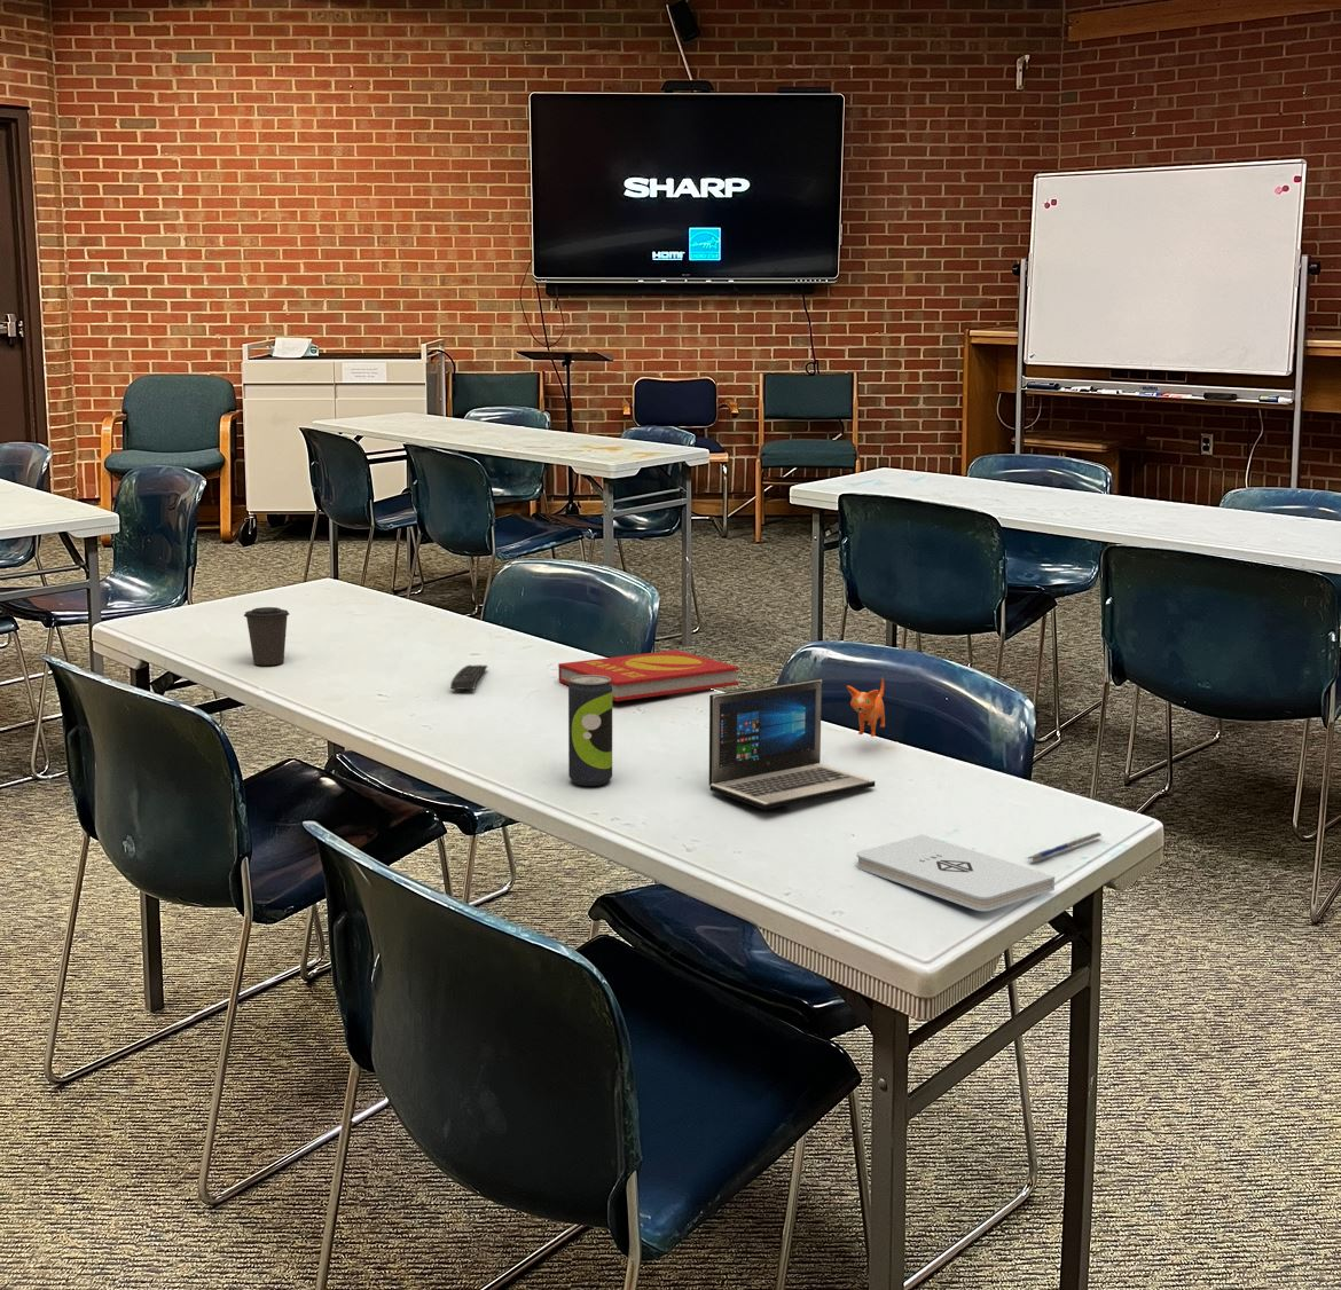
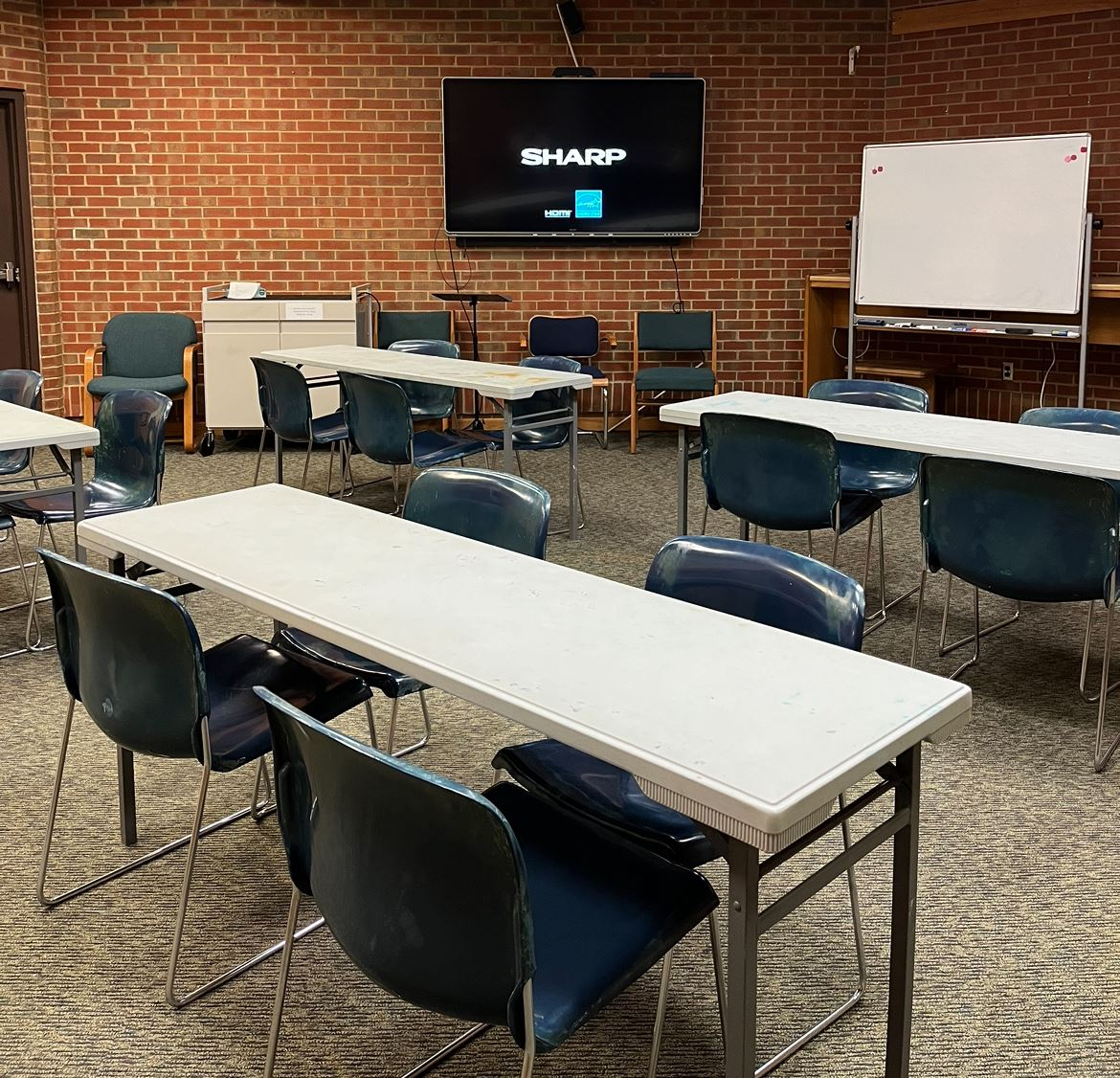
- coffee cup (267, 634)
- beverage can (590, 730)
- remote control (469, 674)
- pen (1066, 846)
- book (648, 674)
- notepad (951, 871)
- laptop (802, 731)
